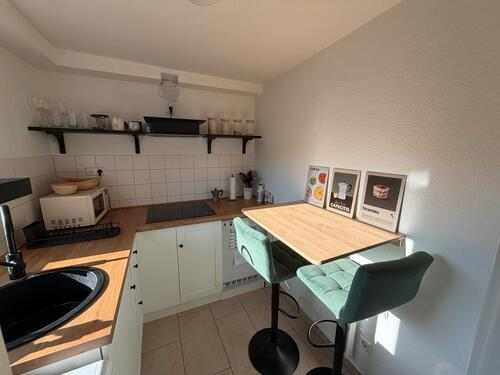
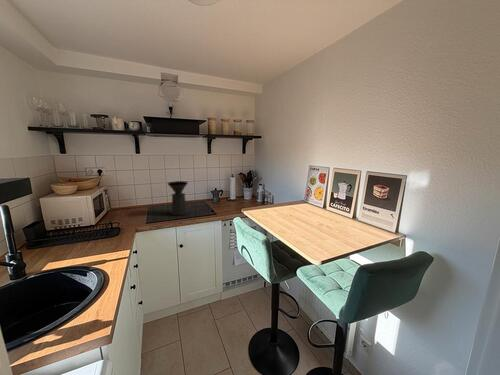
+ coffee maker (178, 198)
